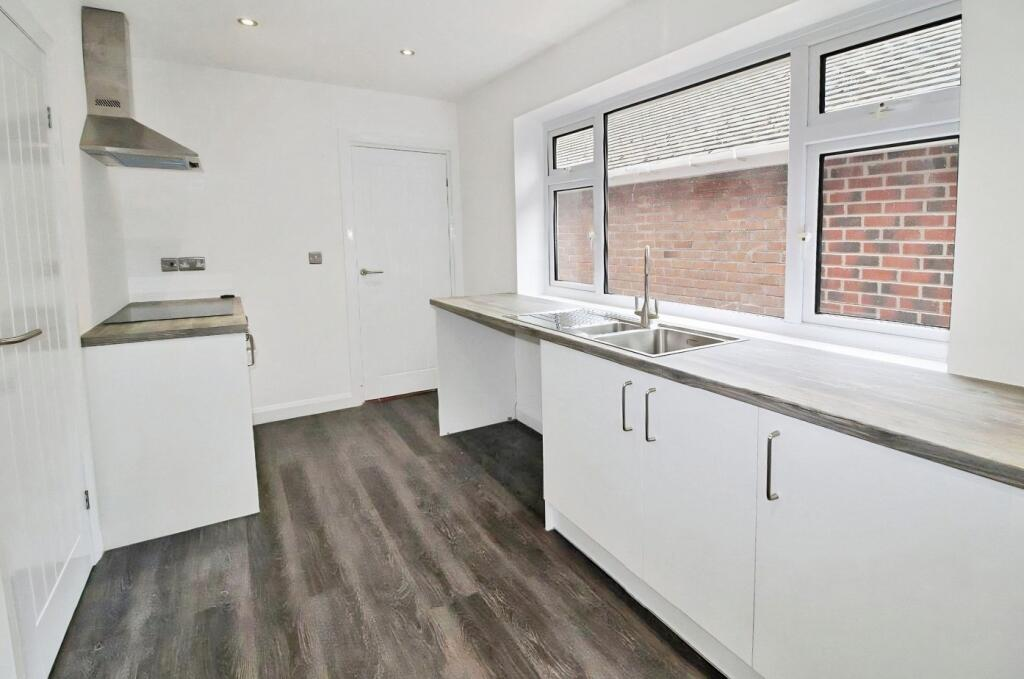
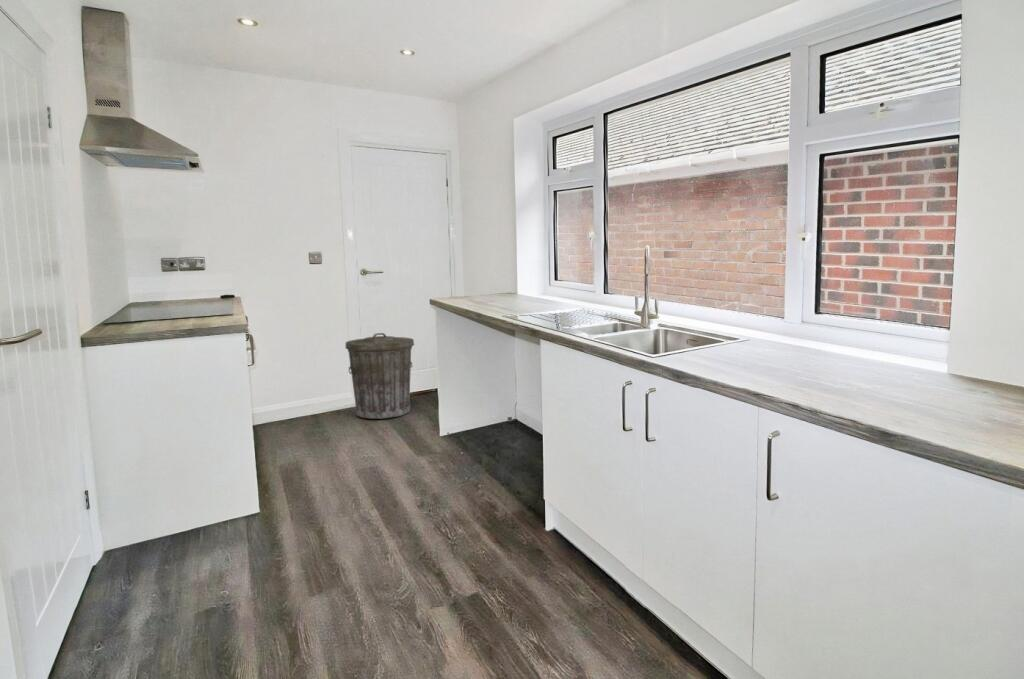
+ trash can (381, 372)
